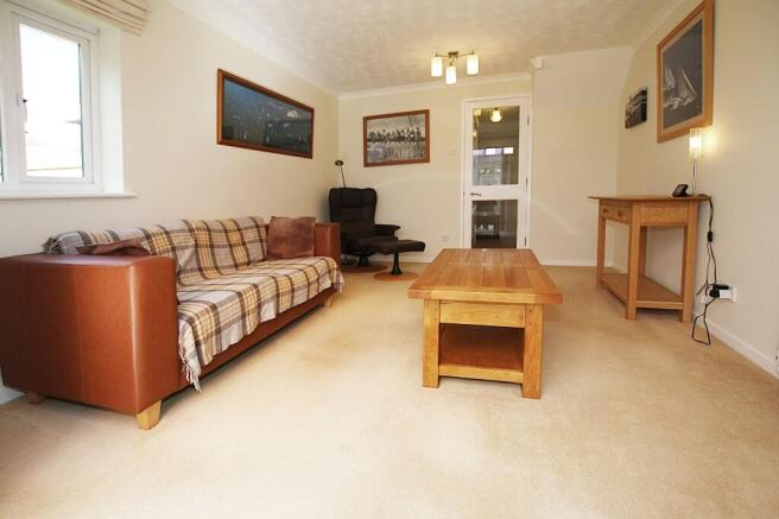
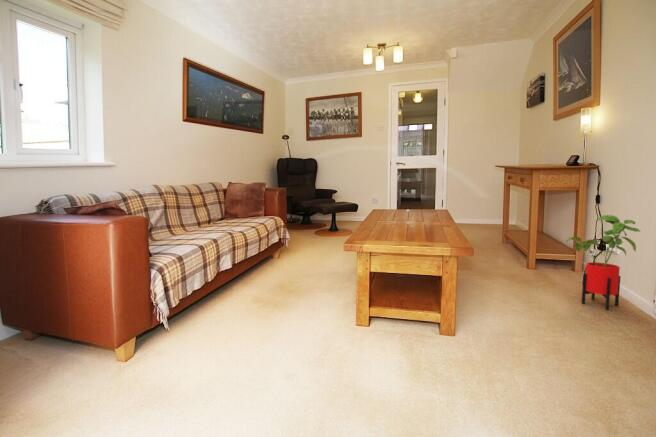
+ house plant (605, 260)
